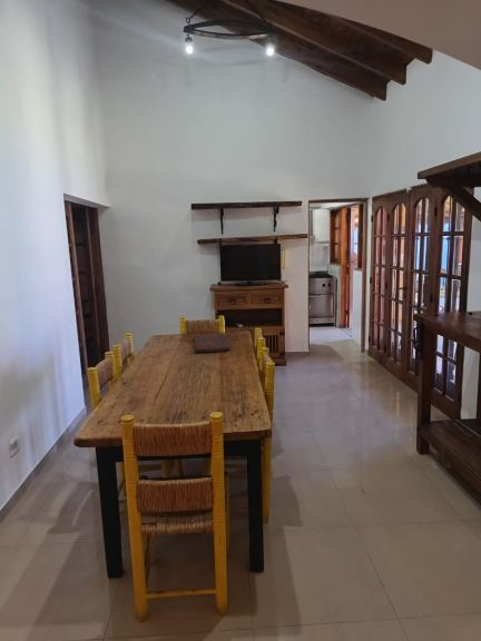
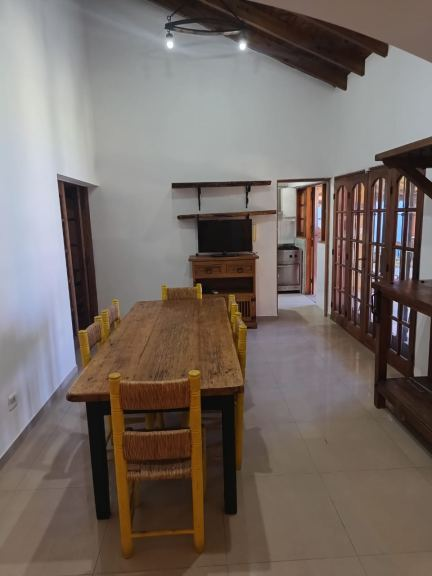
- cutting board (212, 342)
